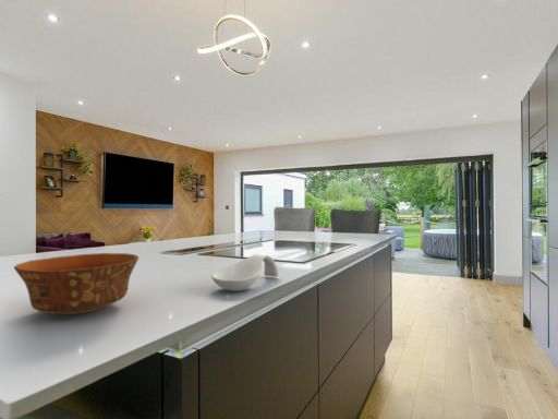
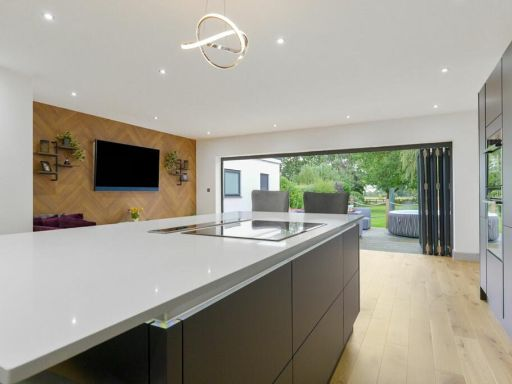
- bowl (81, 284)
- spoon rest (248, 271)
